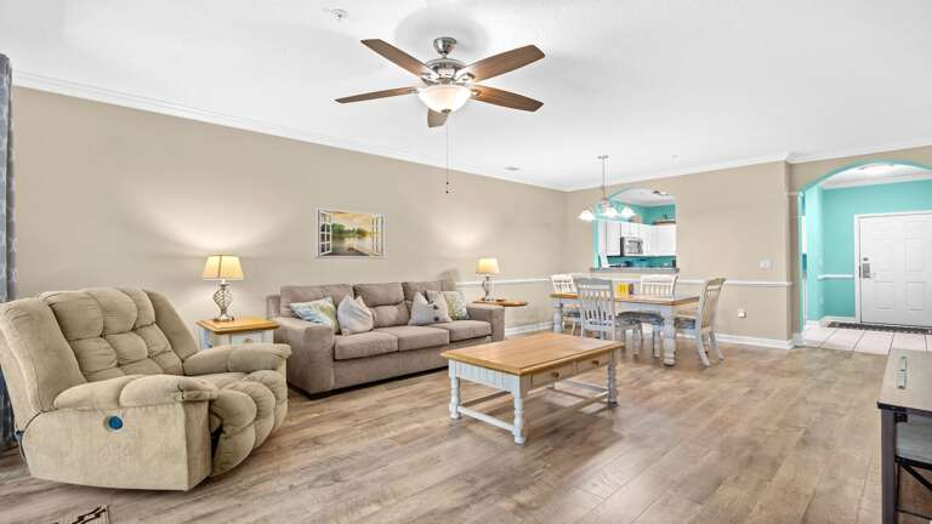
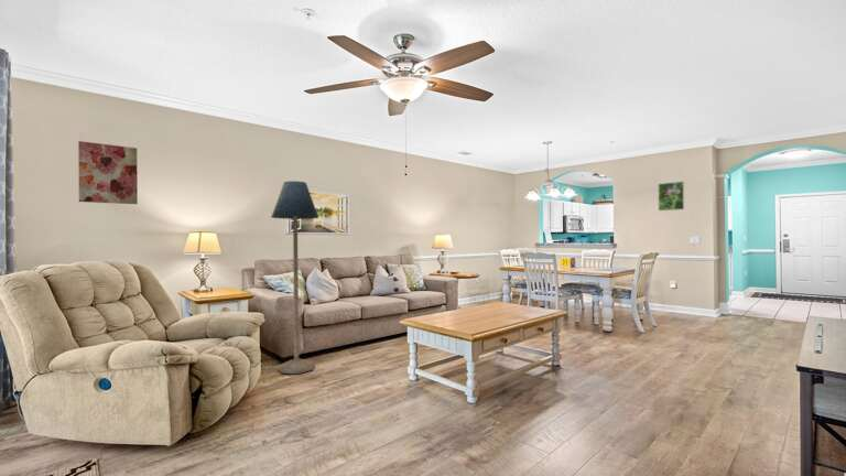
+ floor lamp (295, 274)
+ wall art (108, 173)
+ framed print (671, 196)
